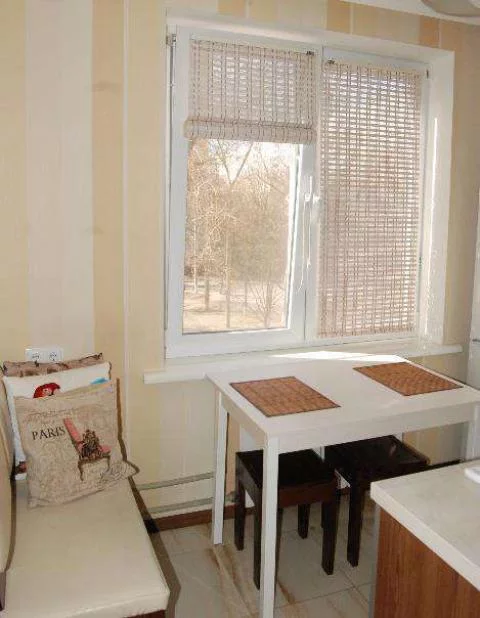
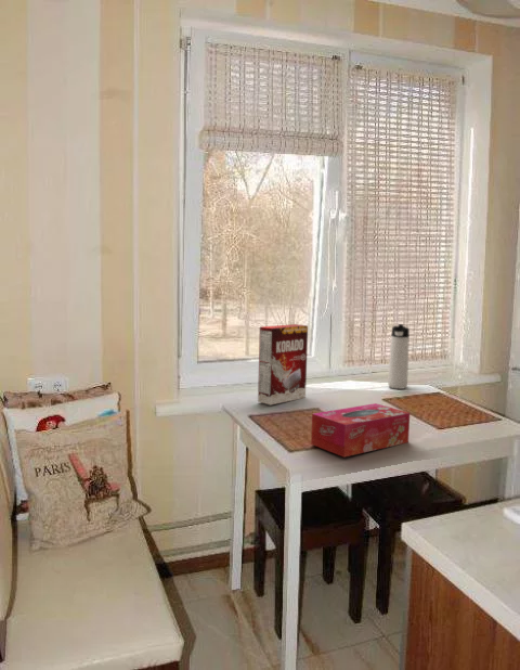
+ tissue box (361, 428)
+ thermos bottle (398, 356)
+ cereal box (283, 363)
